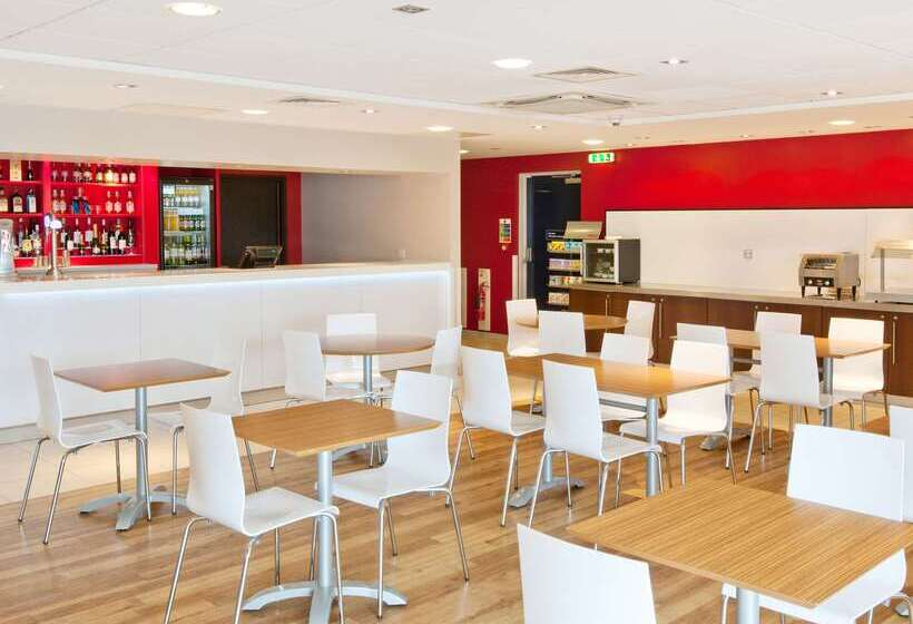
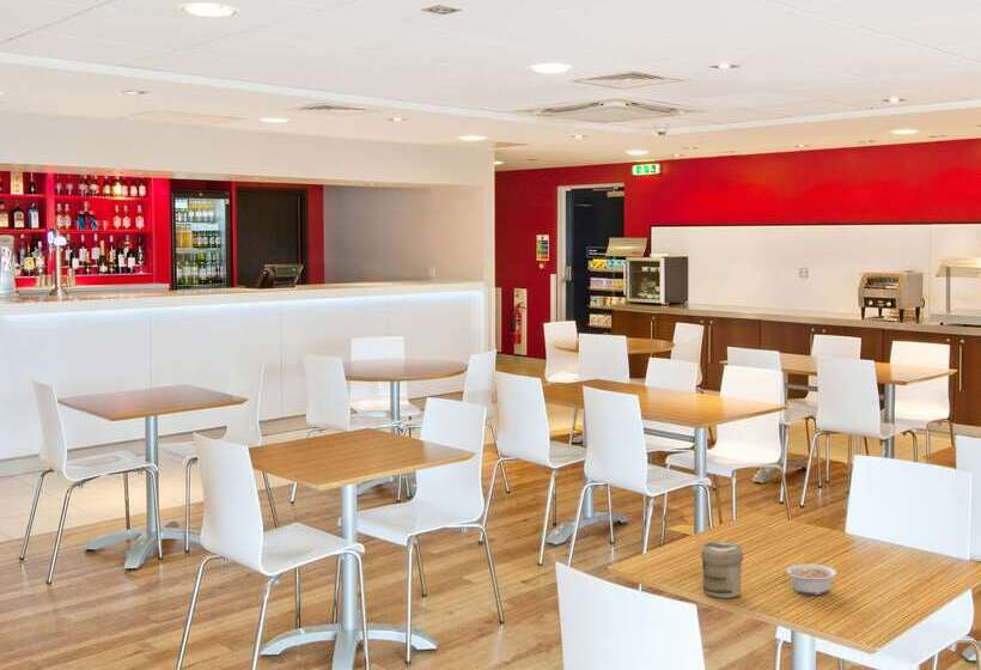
+ jar (721, 570)
+ legume (810, 579)
